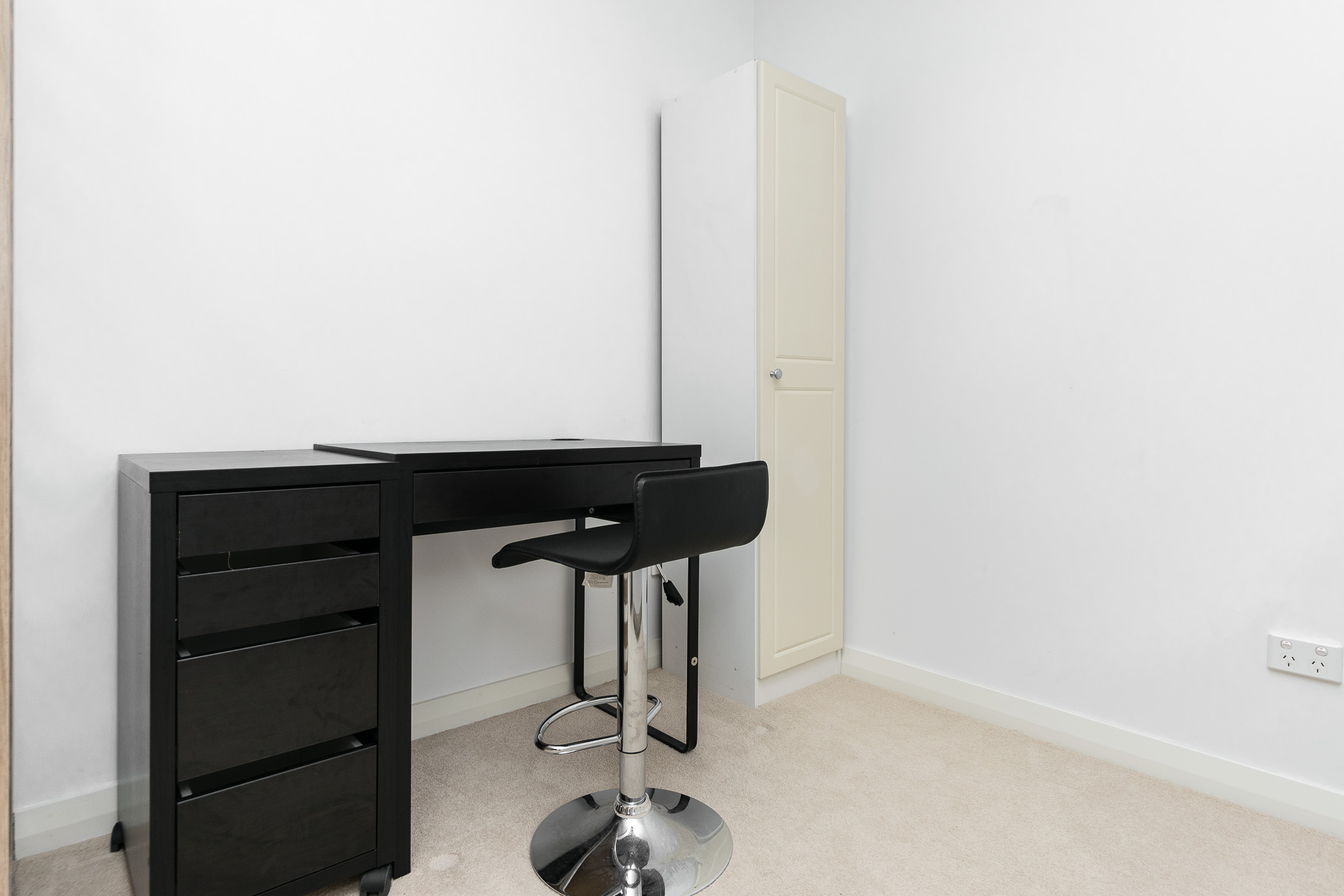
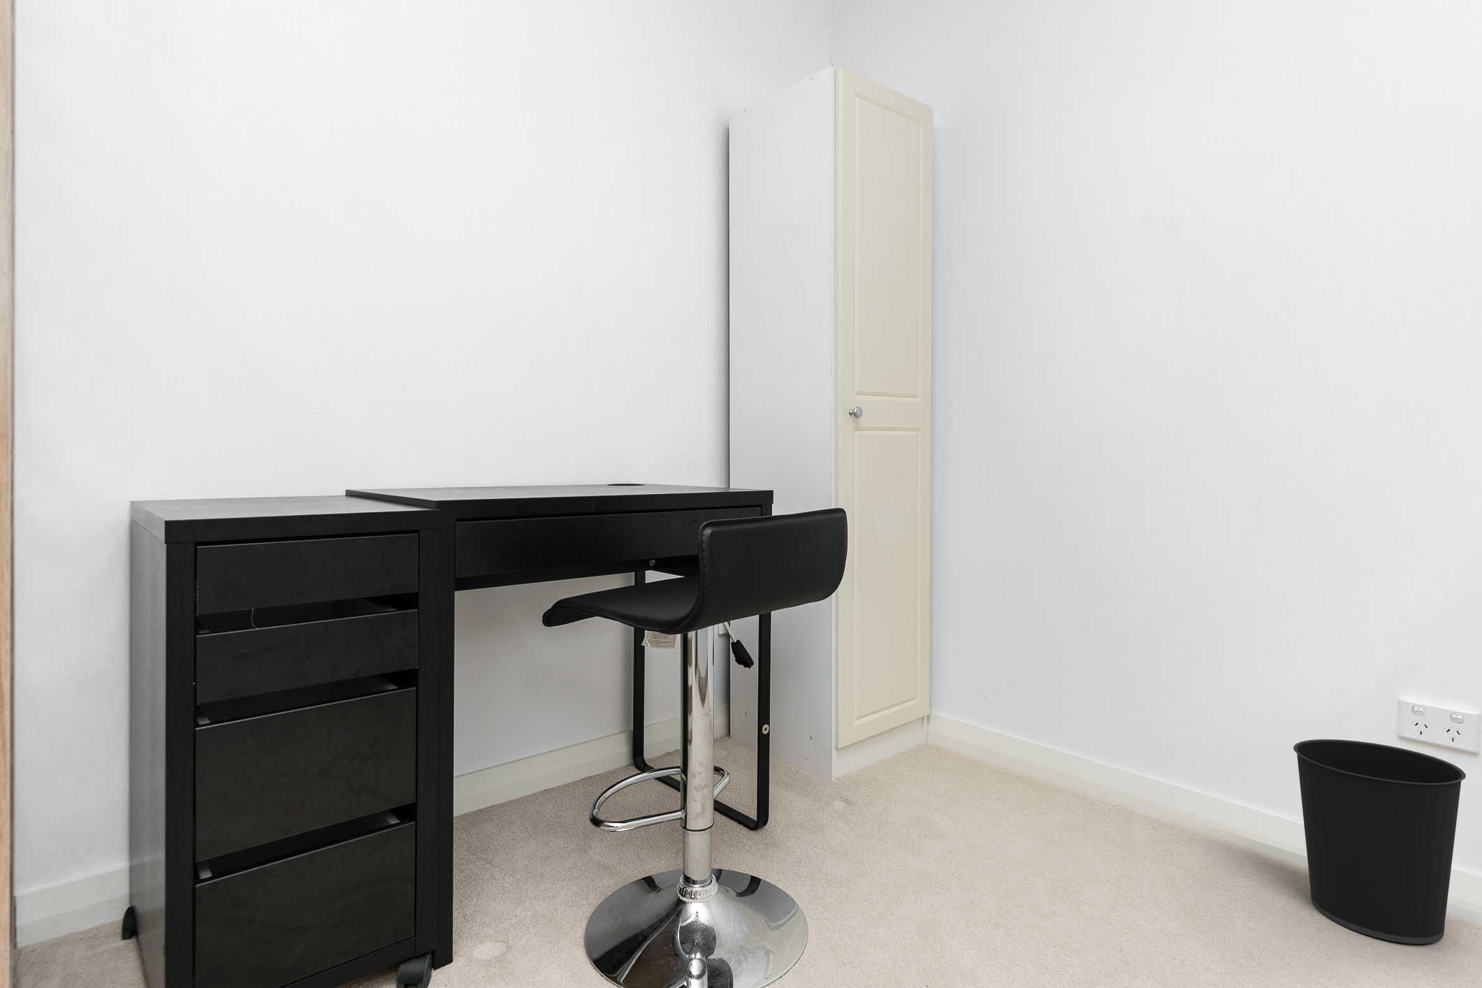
+ wastebasket (1374, 837)
